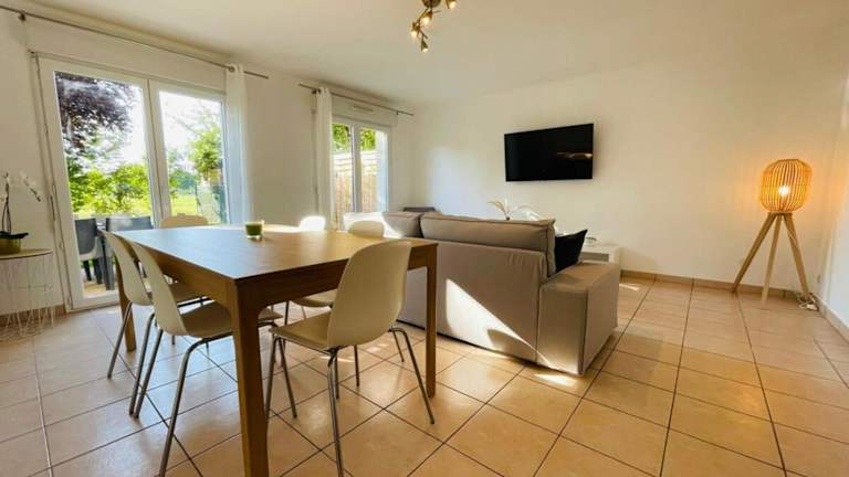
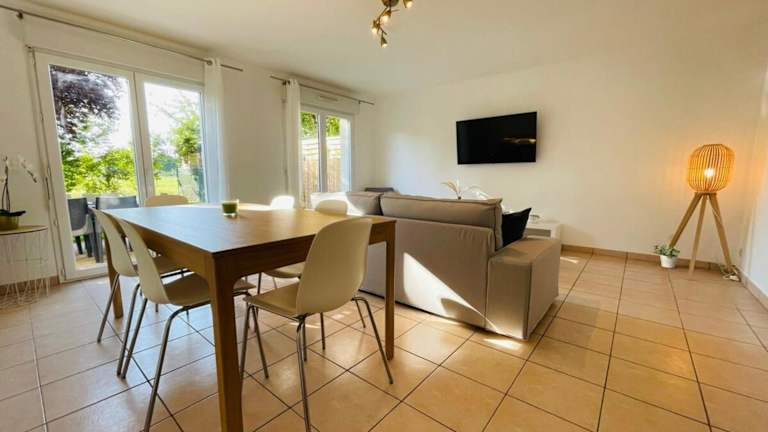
+ potted plant (665, 255)
